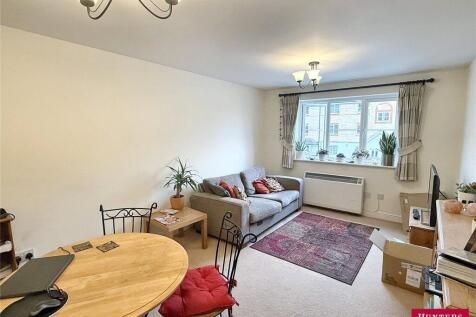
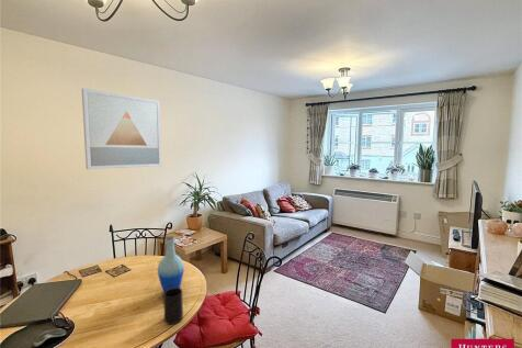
+ cup (173, 305)
+ bottle (170, 263)
+ wall art (126, 132)
